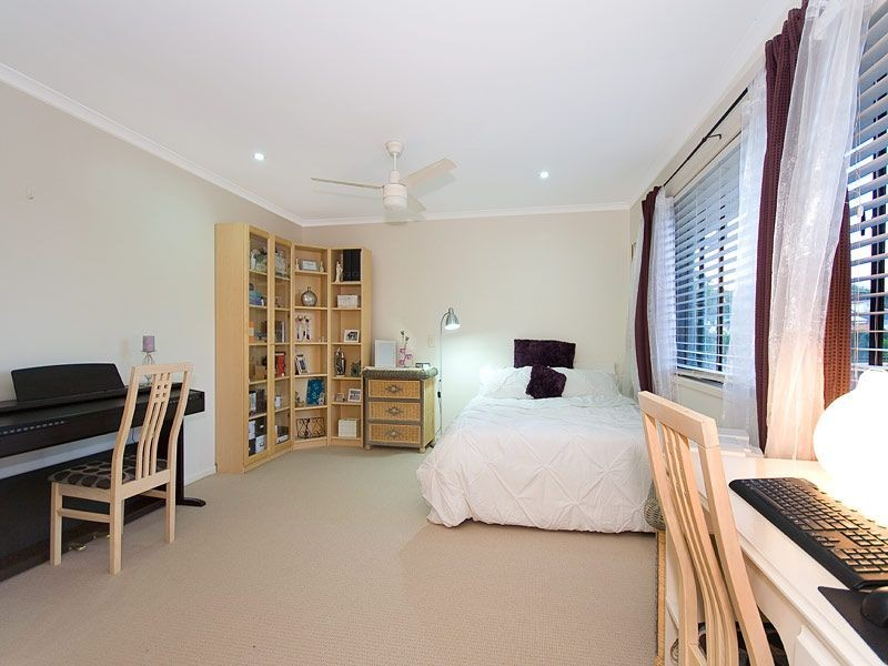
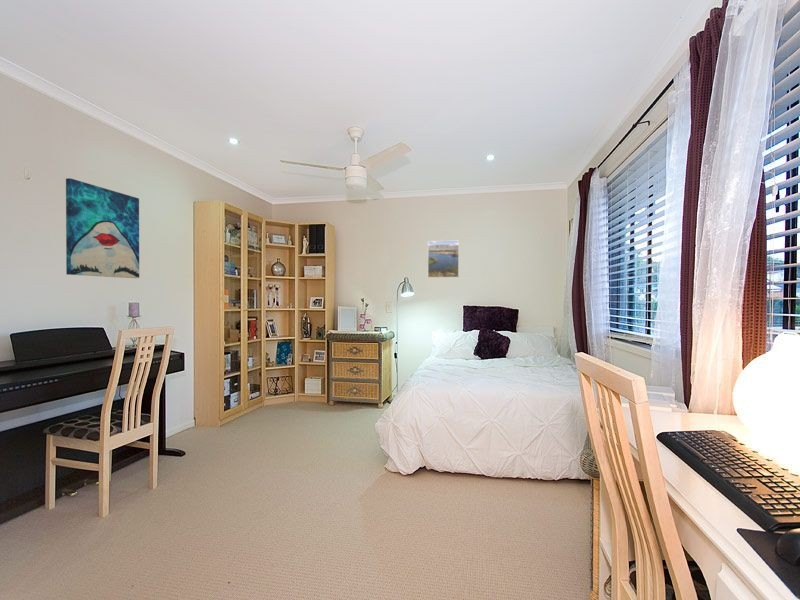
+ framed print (443, 259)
+ wall art (106, 233)
